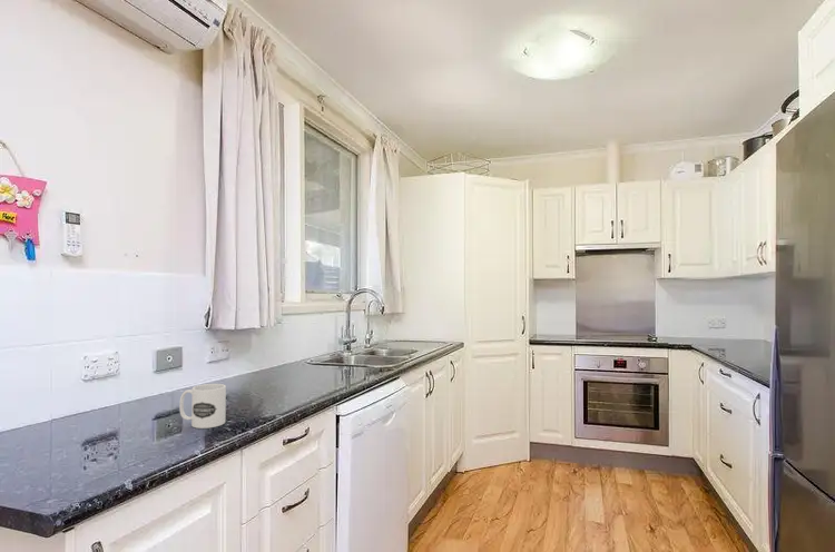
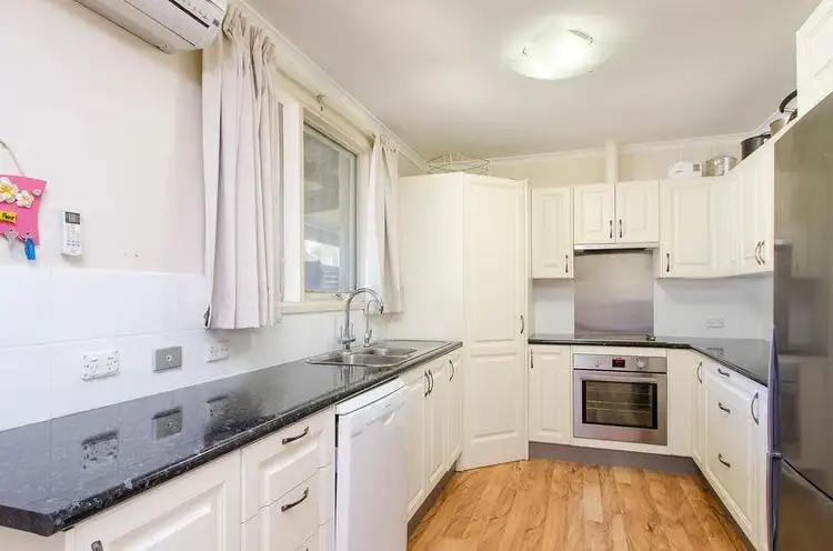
- mug (202, 404)
